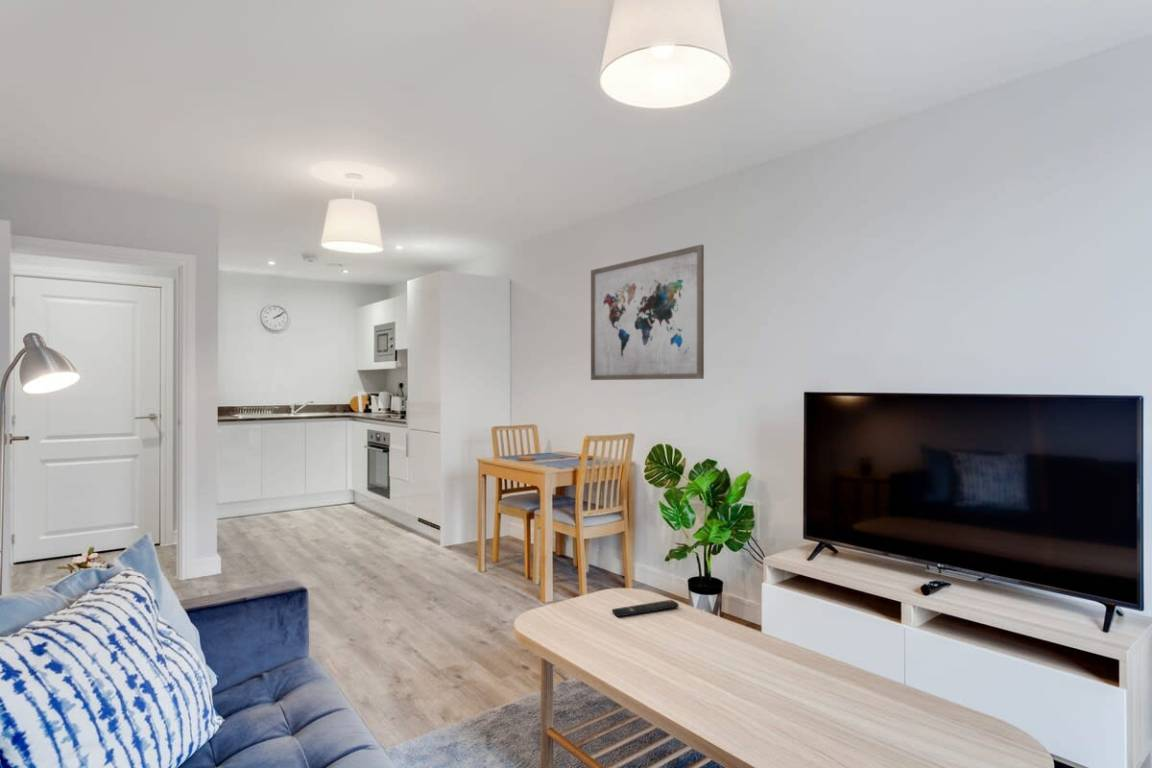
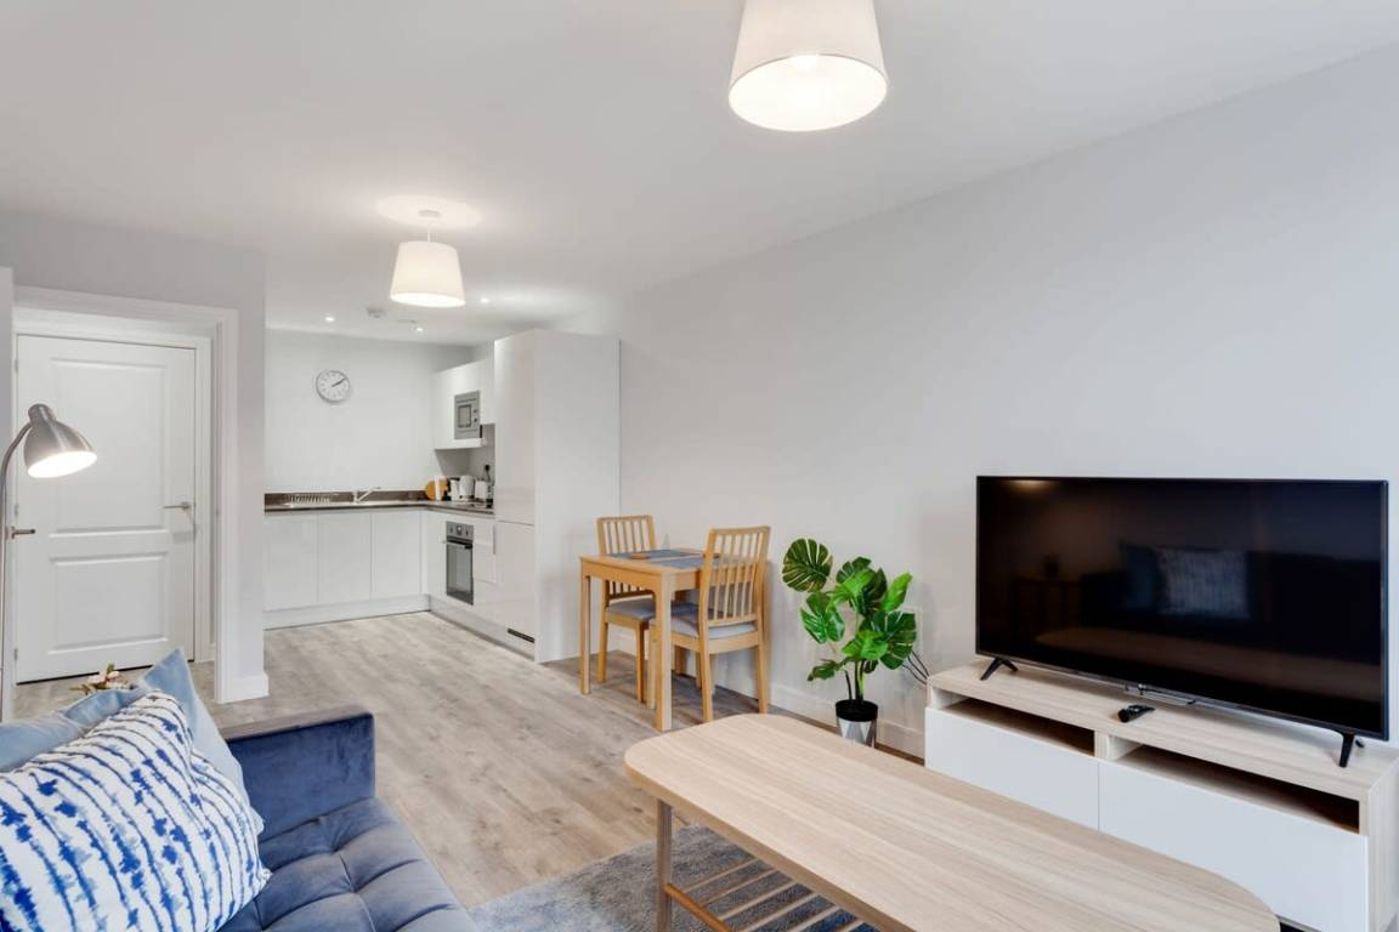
- wall art (641, 319)
- remote control (646, 608)
